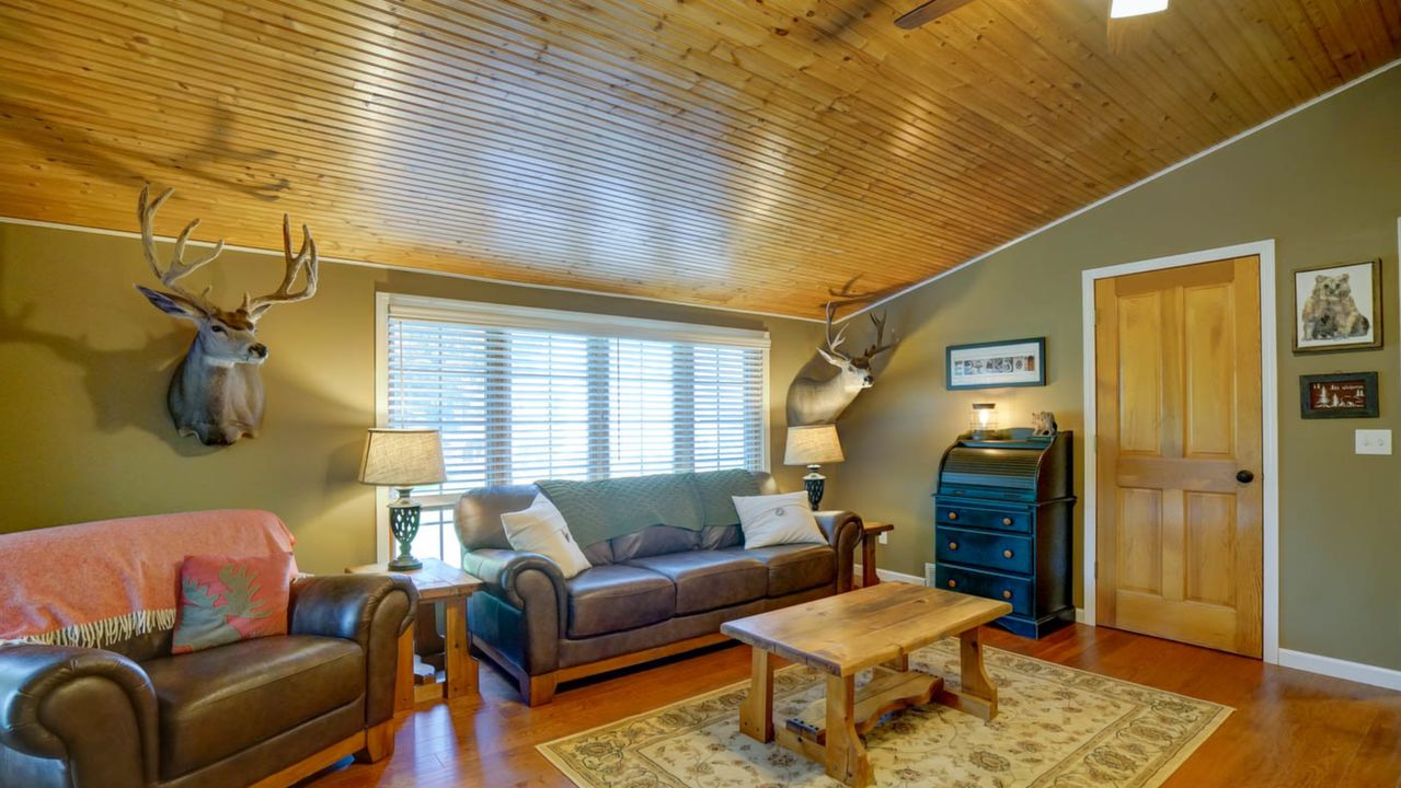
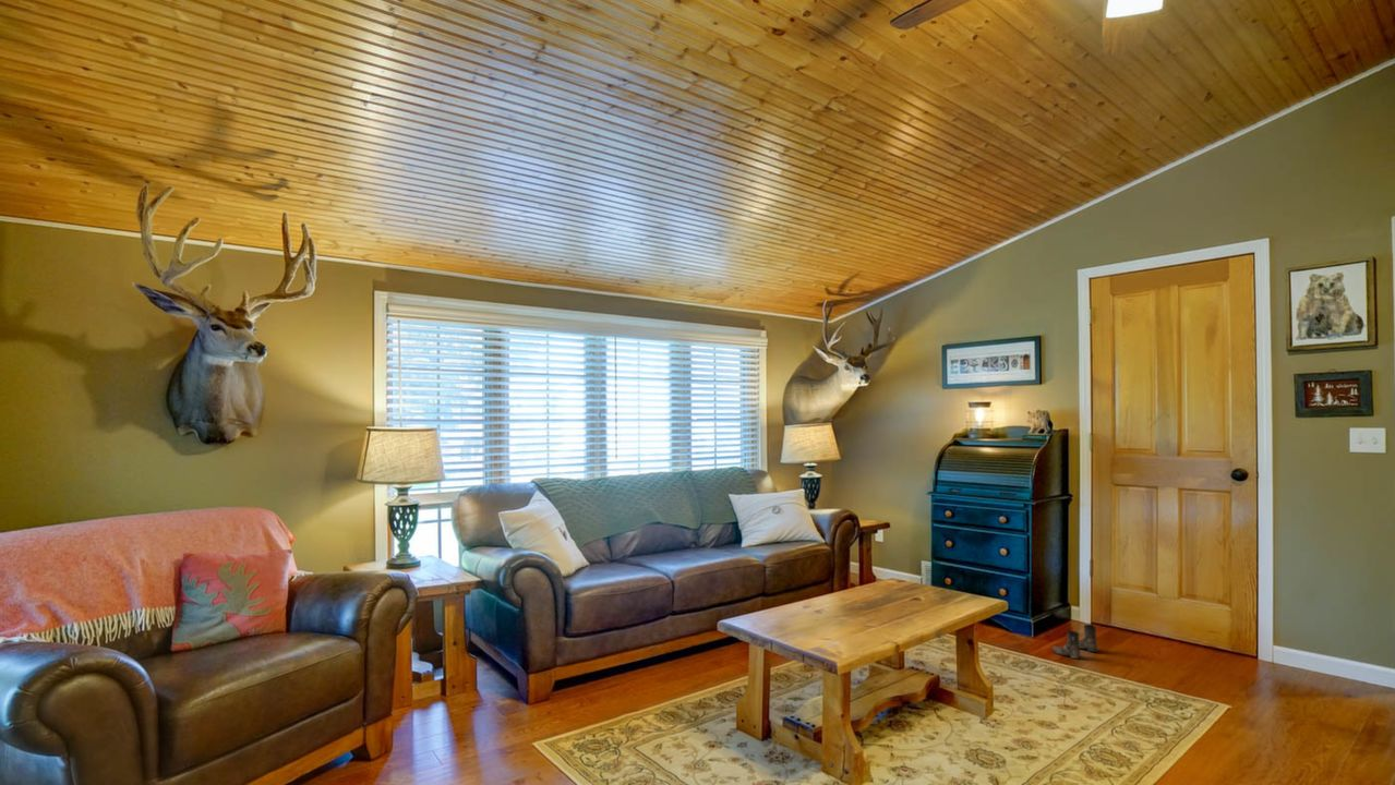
+ boots (1074, 639)
